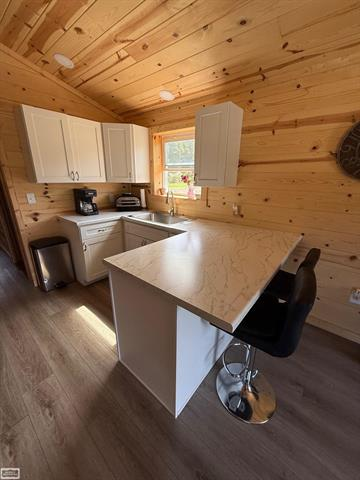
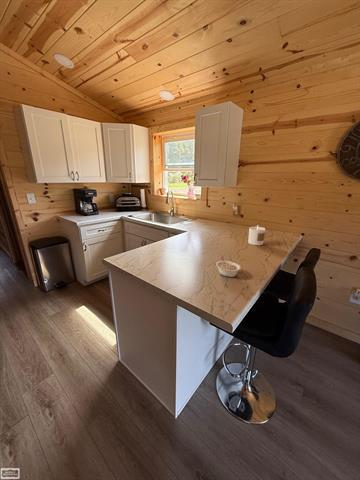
+ candle (256, 234)
+ legume (226, 268)
